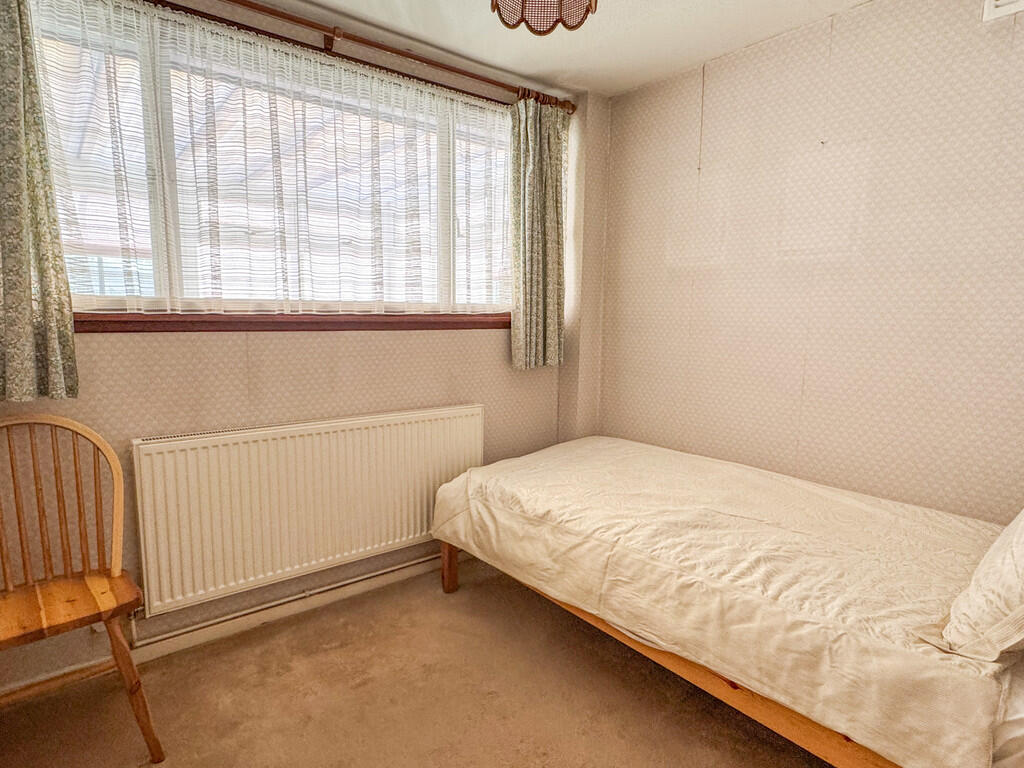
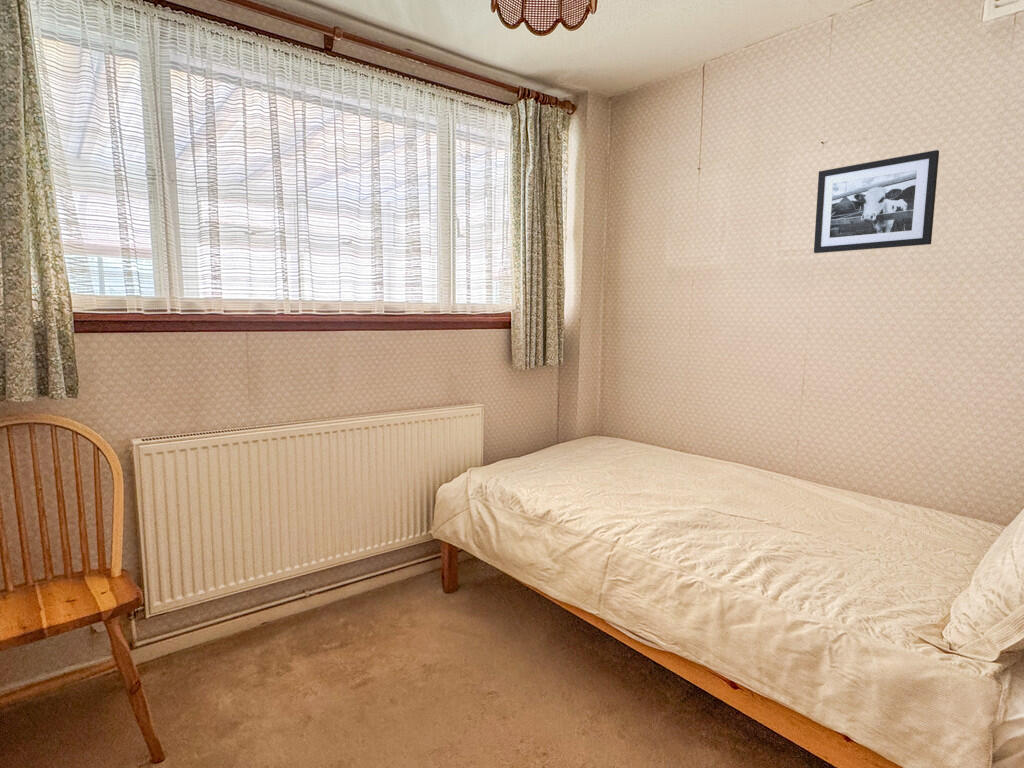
+ picture frame (871, 205)
